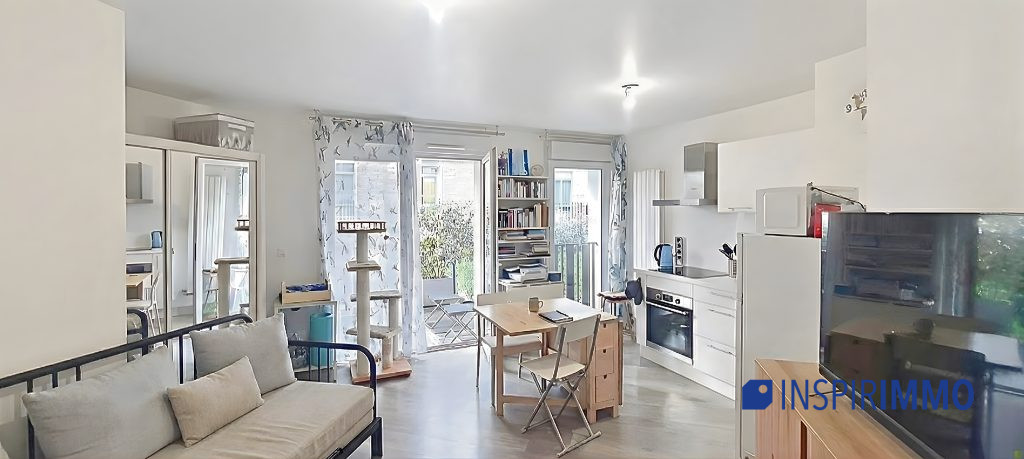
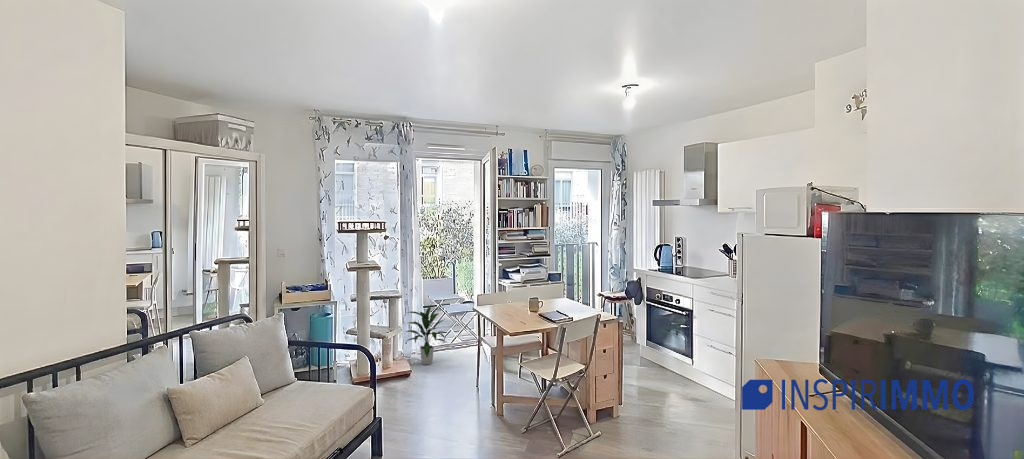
+ indoor plant (426, 334)
